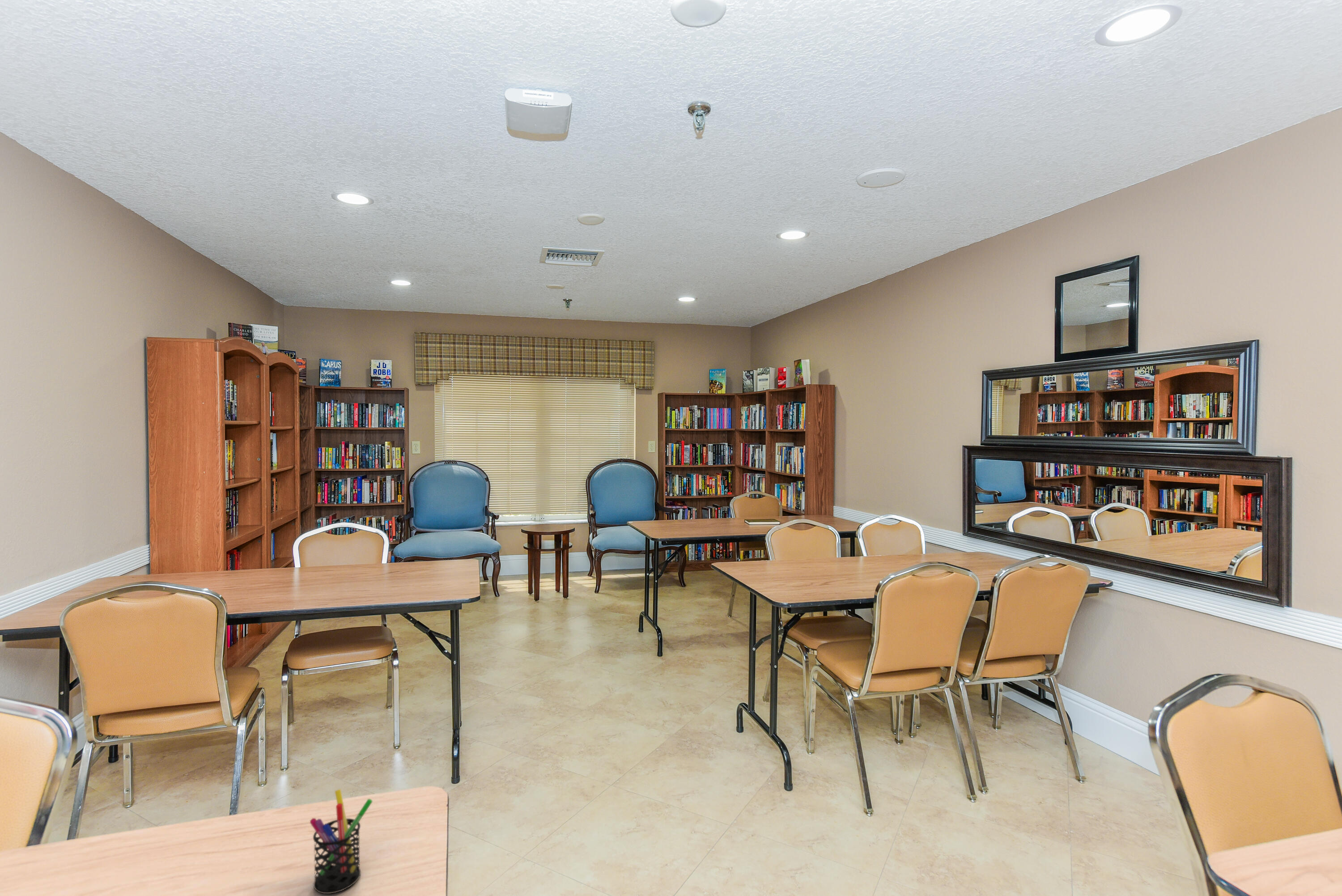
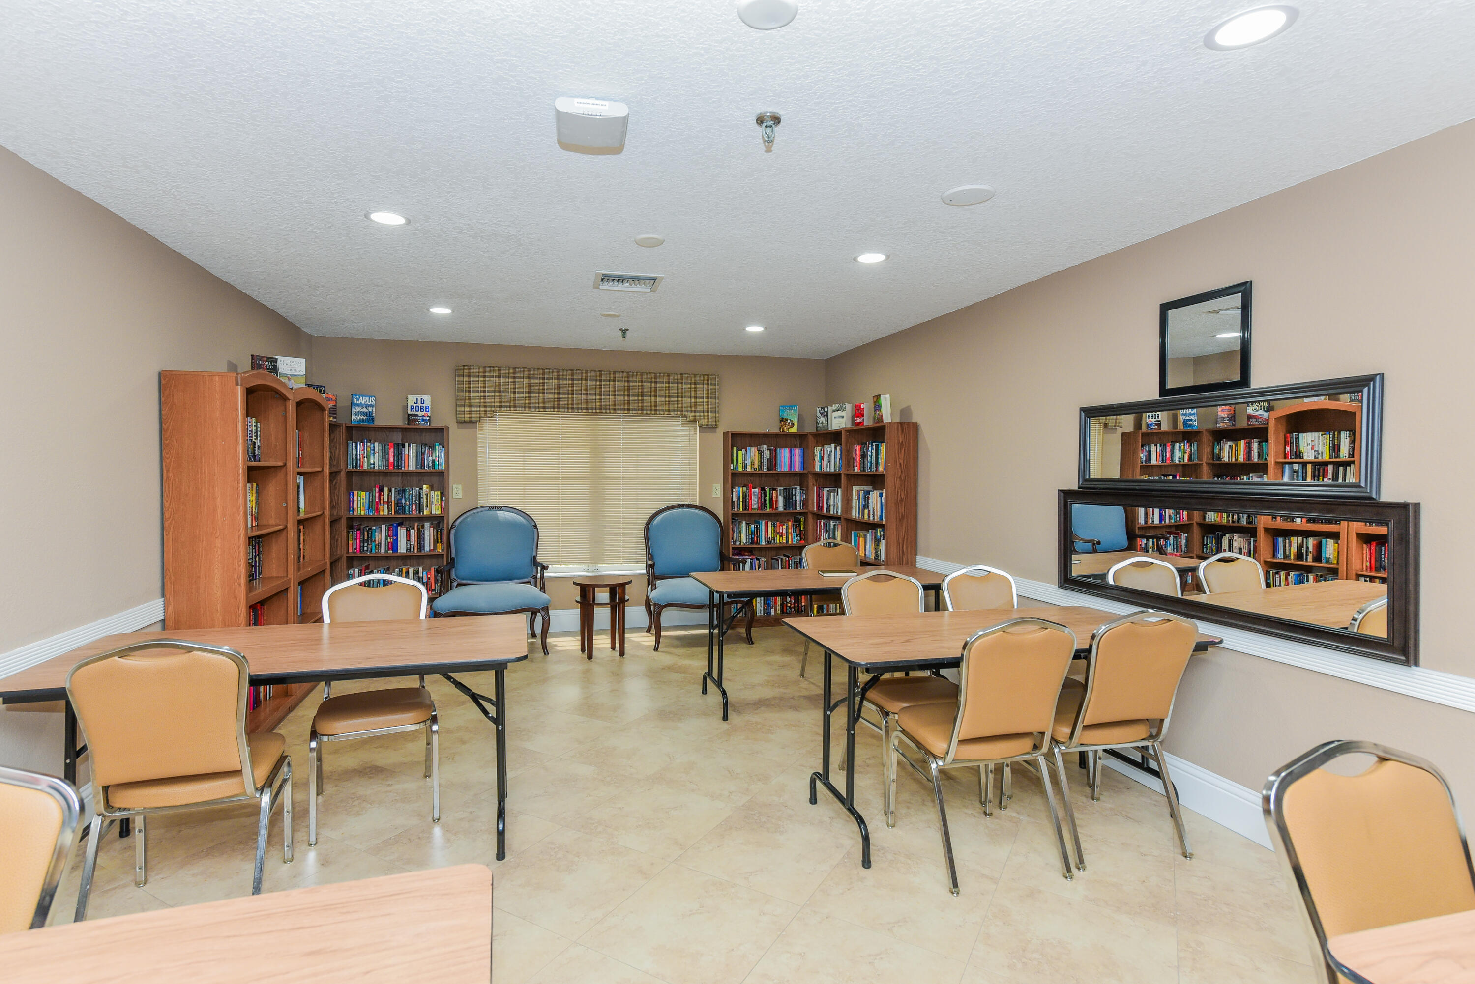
- pen holder (343, 837)
